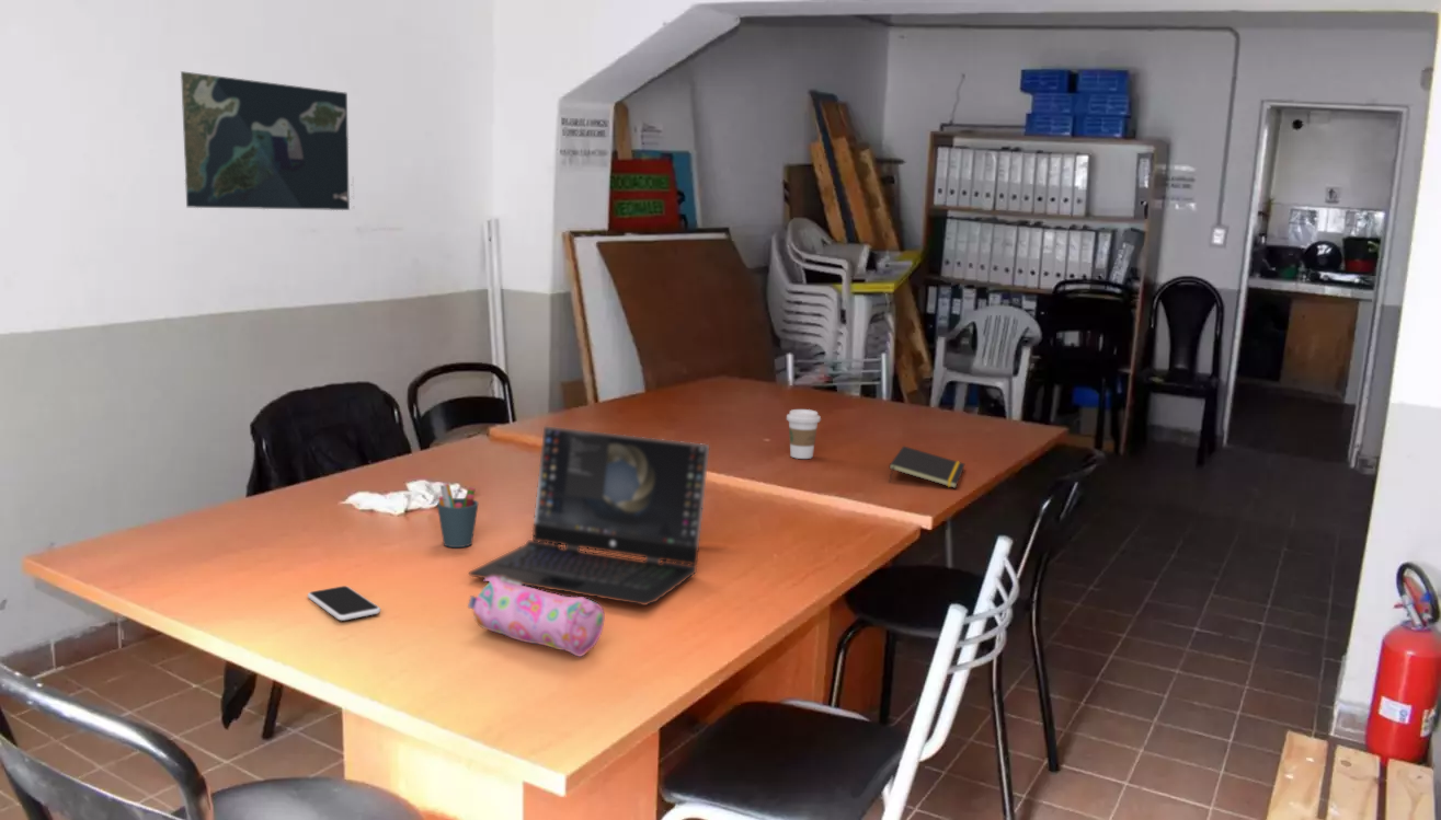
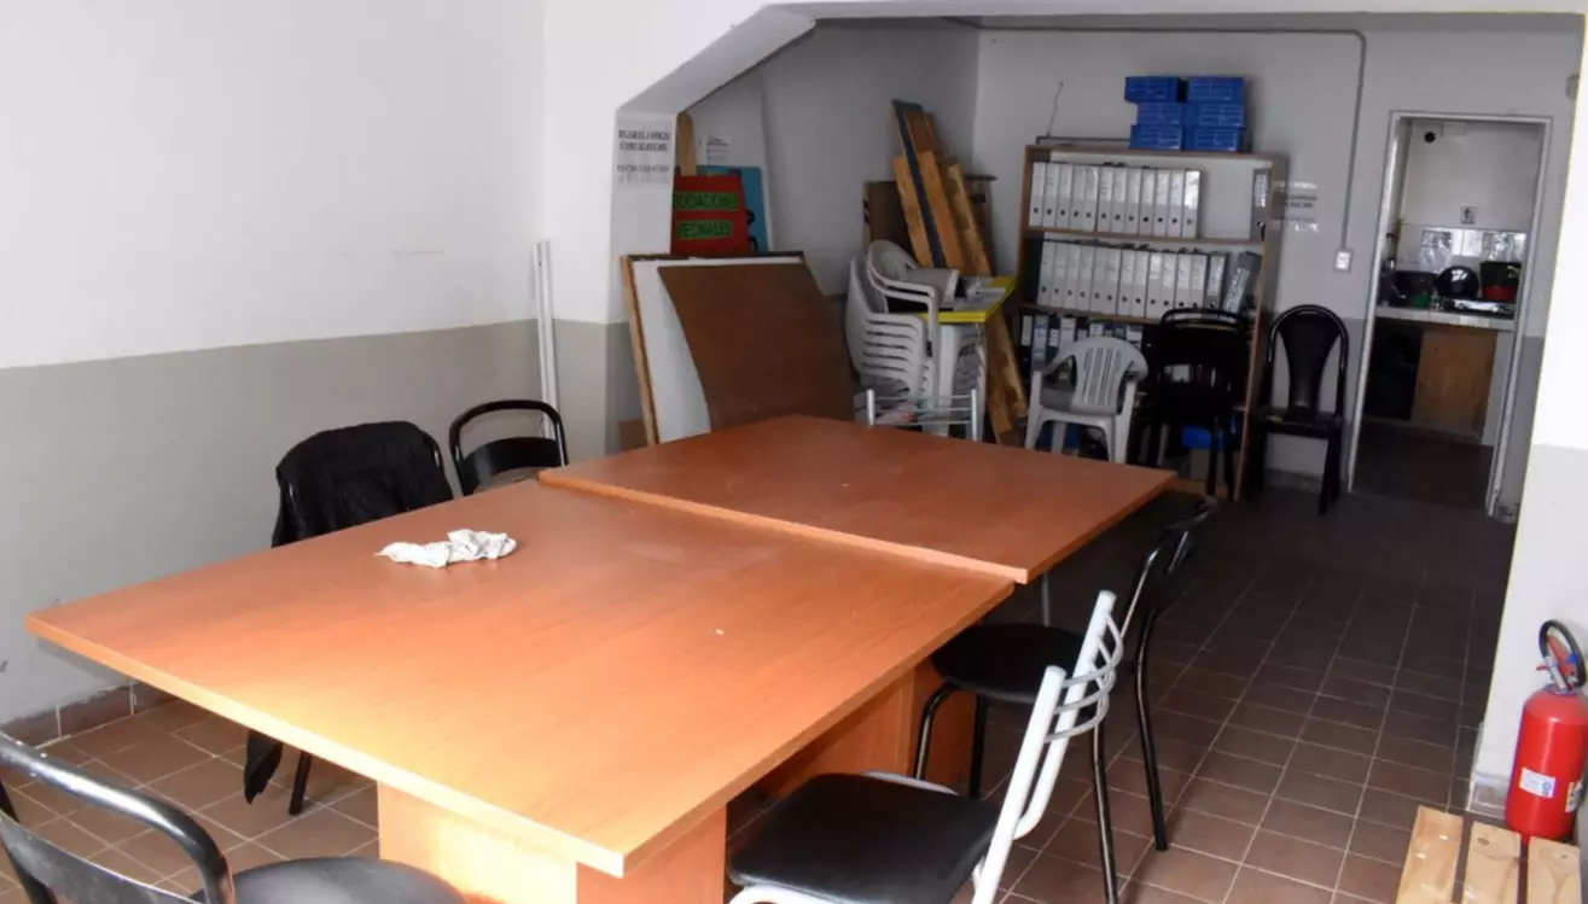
- smartphone (343, 602)
- coffee cup (802, 434)
- notepad (928, 465)
- map (277, 147)
- laptop (591, 511)
- pen holder (457, 512)
- pencil case (536, 614)
